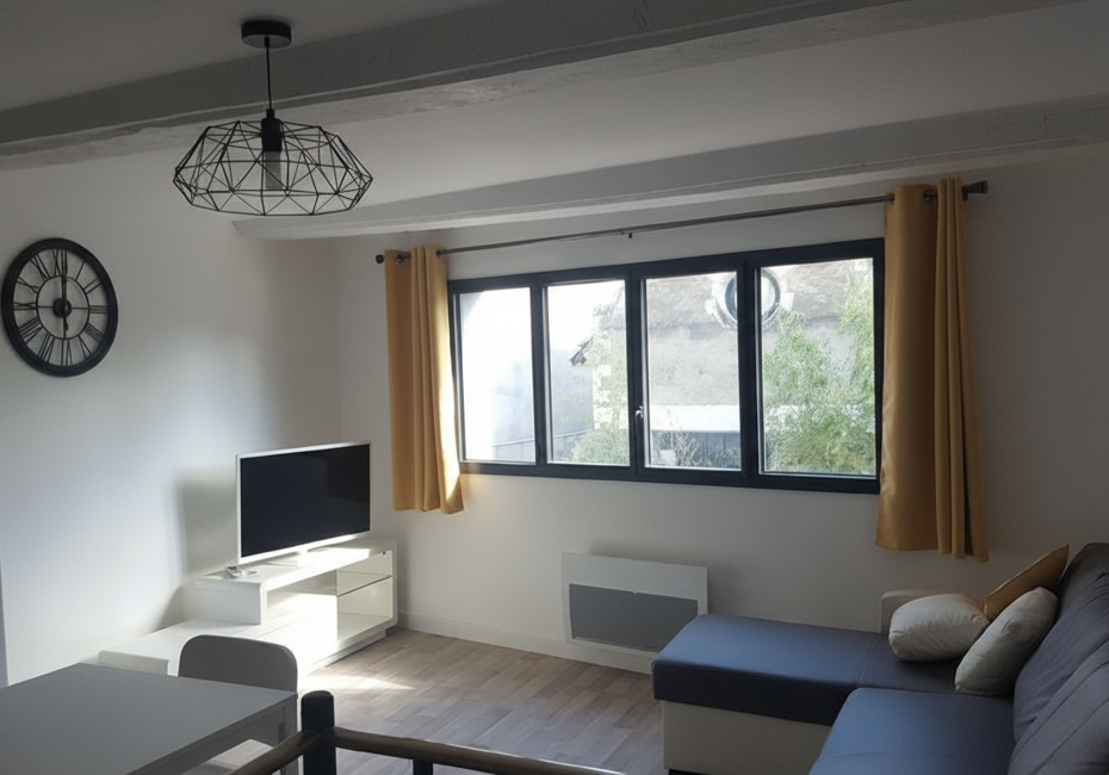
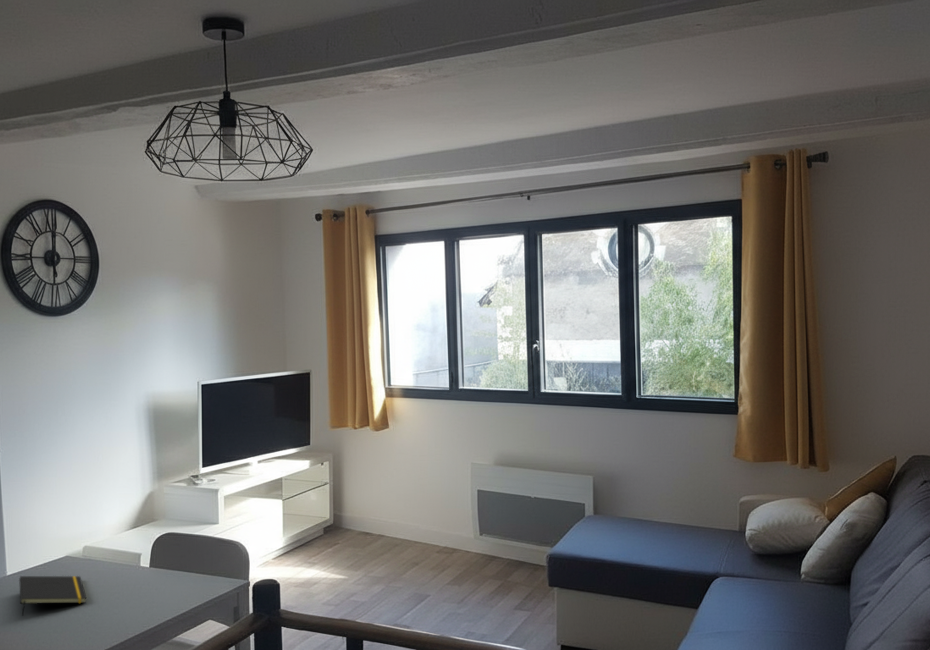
+ notepad (52, 589)
